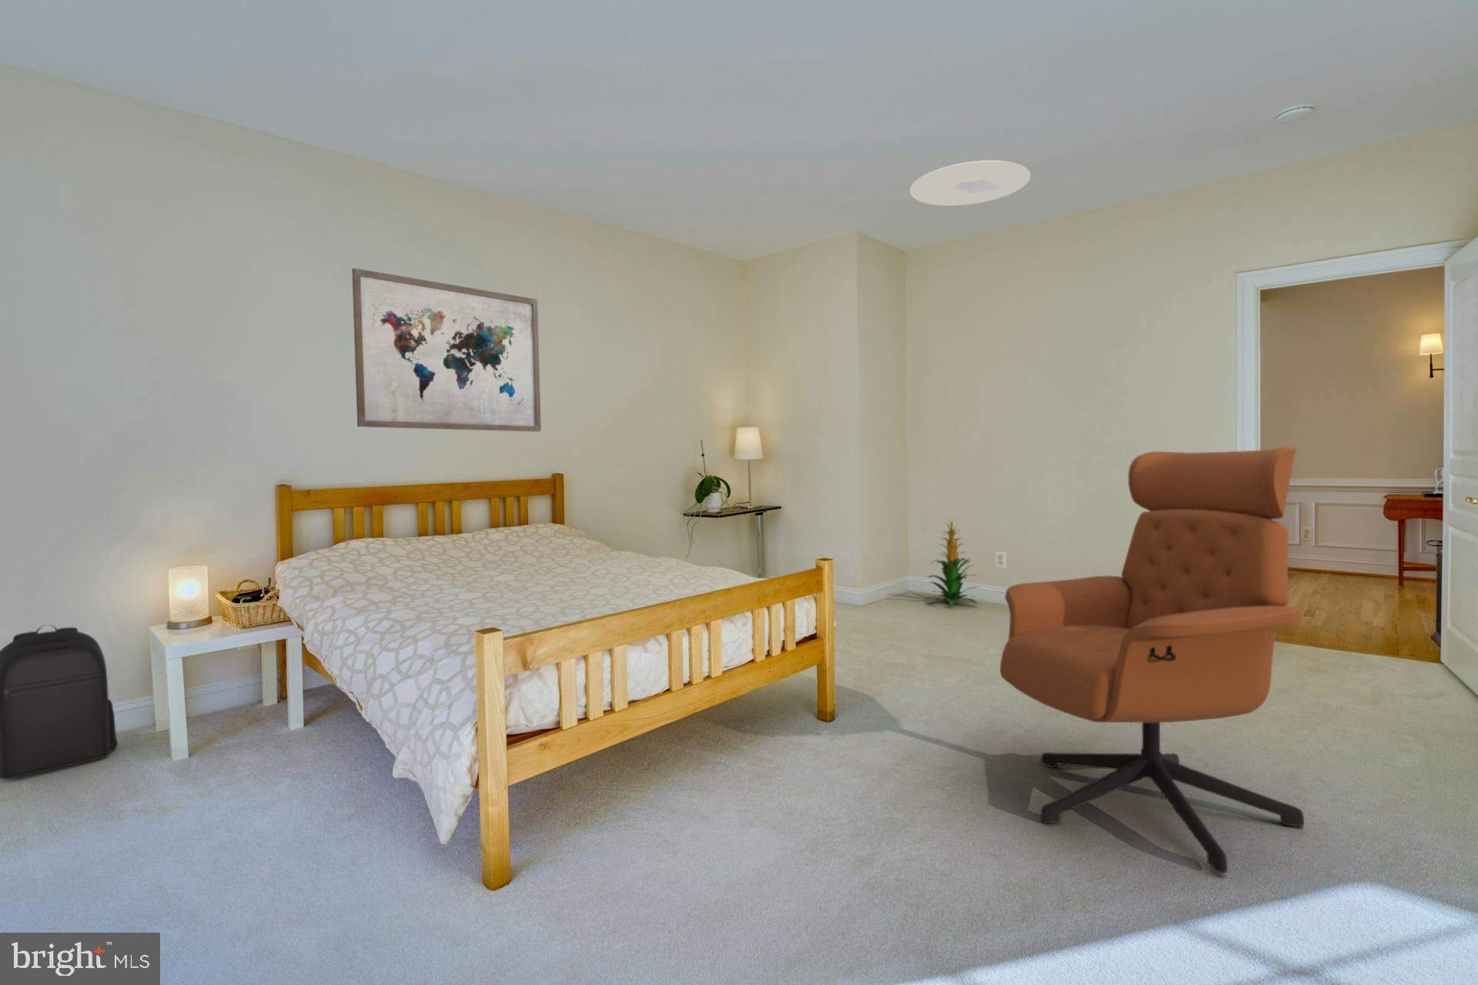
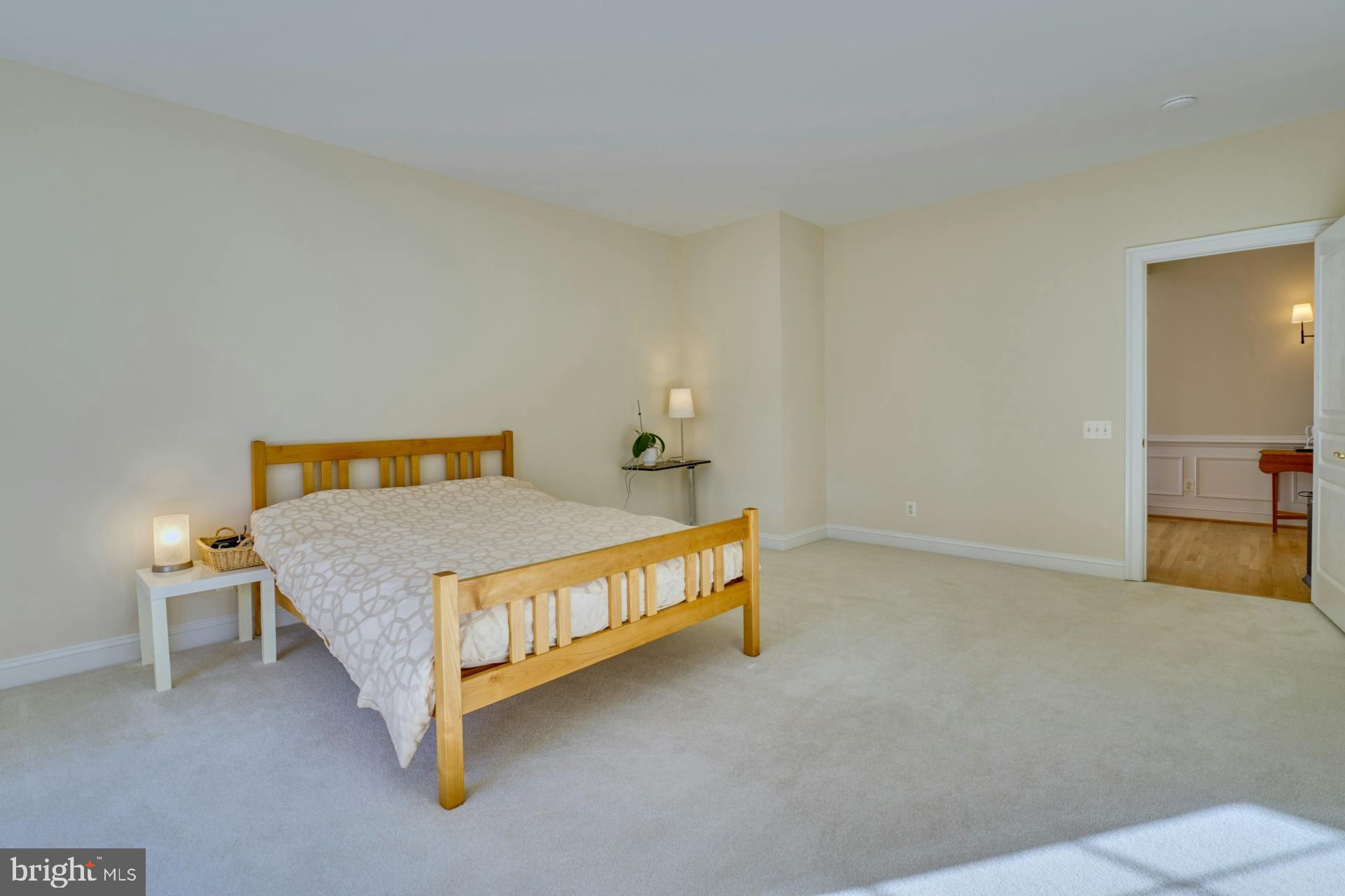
- wall art (455, 357)
- ceiling light (968, 179)
- indoor plant (953, 560)
- backpack (51, 691)
- armchair (1140, 629)
